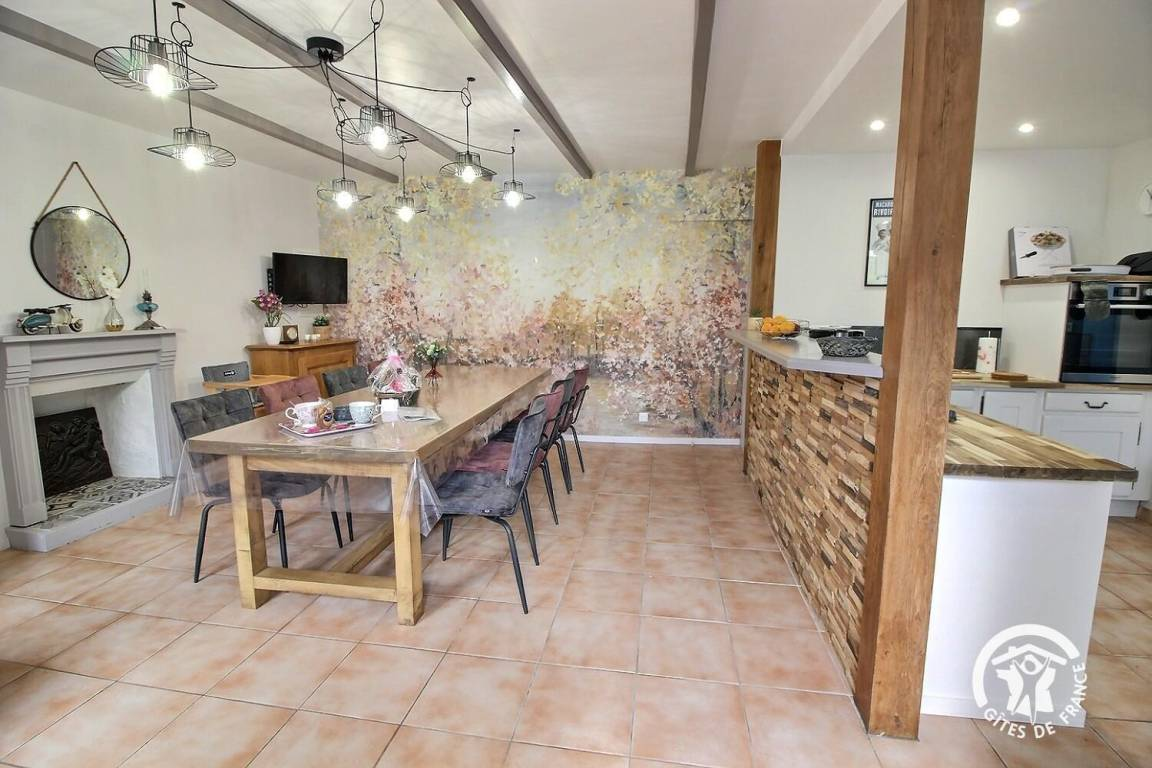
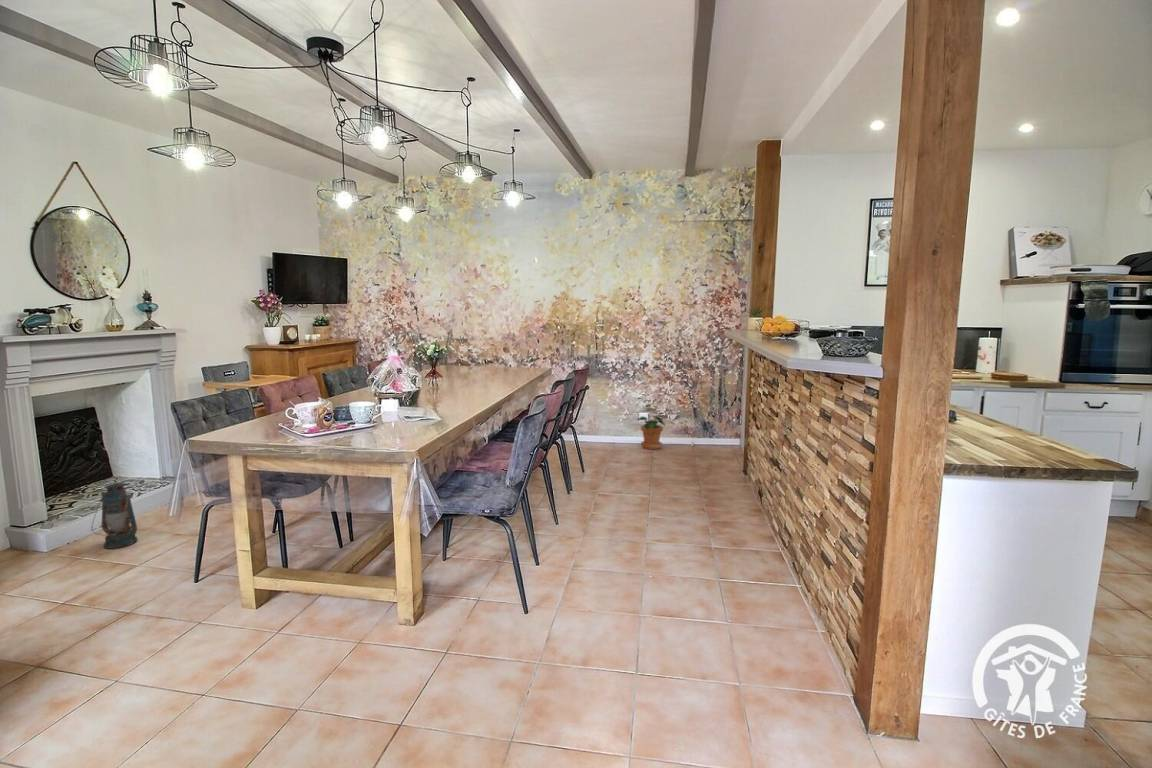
+ lantern (116, 513)
+ potted plant (649, 432)
